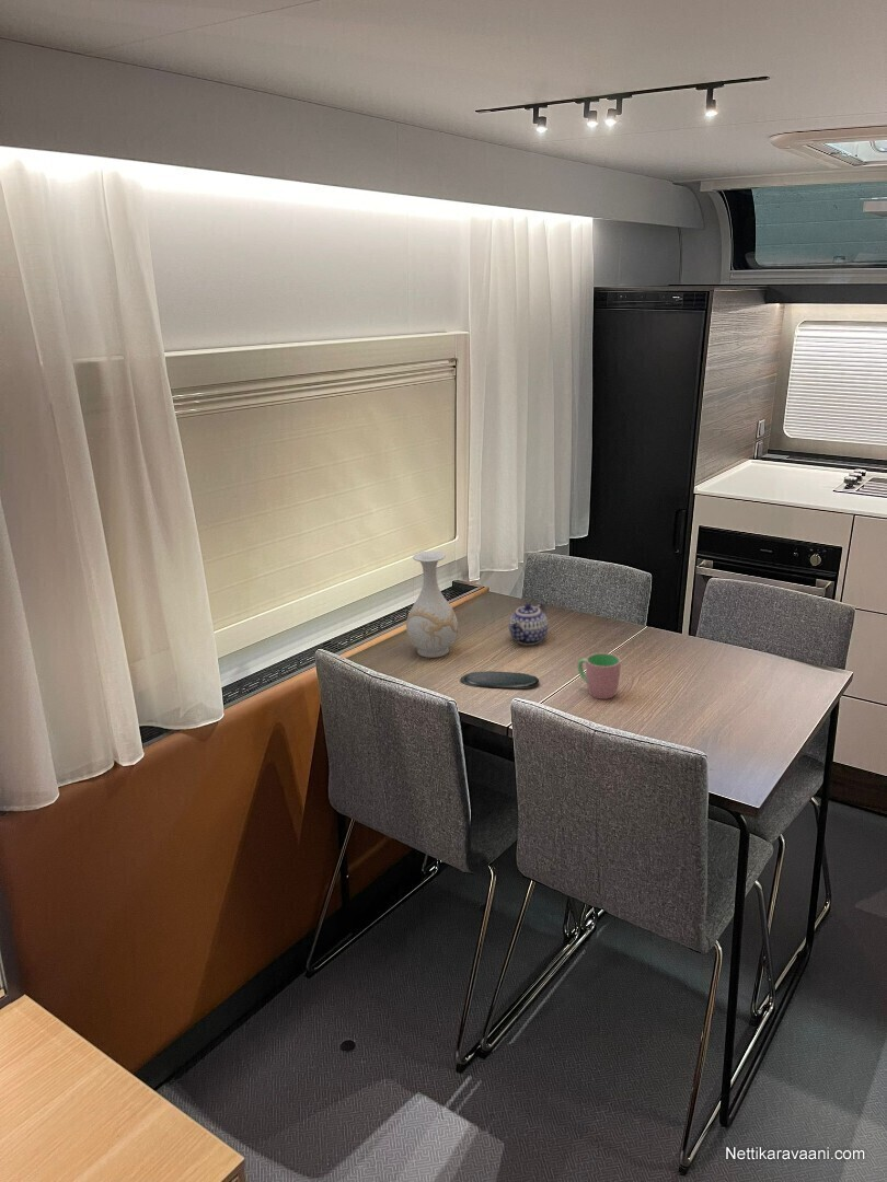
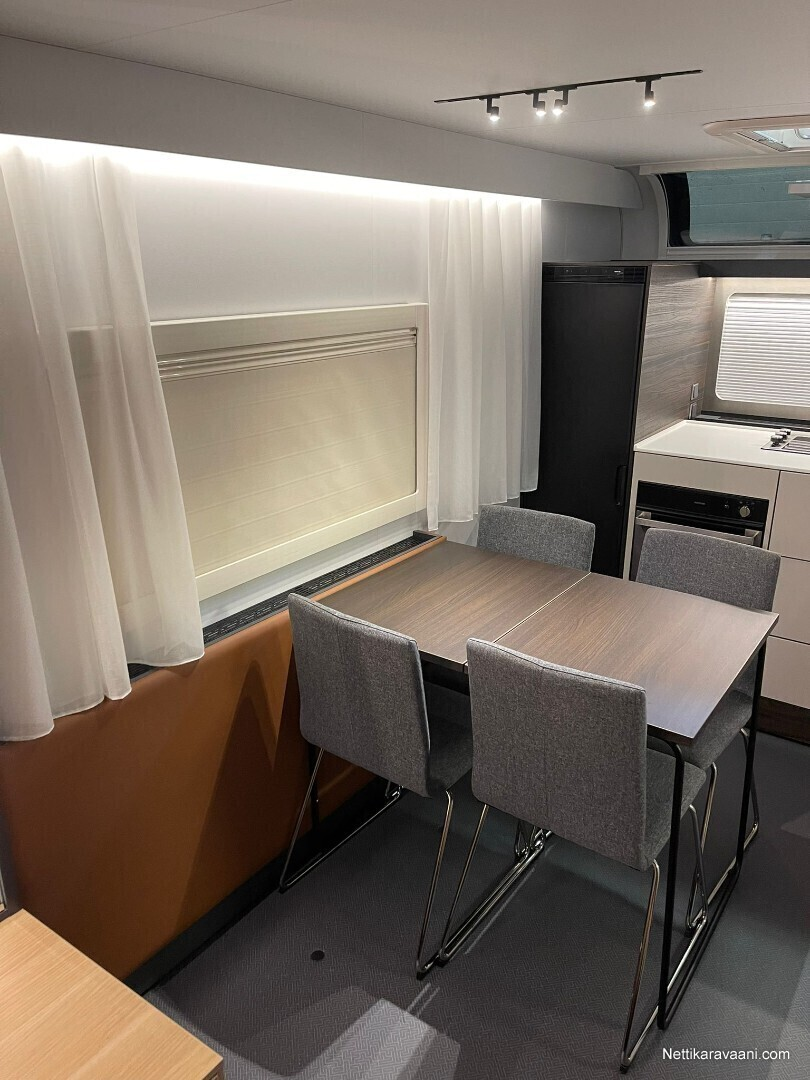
- vase (430, 604)
- oval tray (499, 680)
- cup (597, 675)
- teapot (528, 622)
